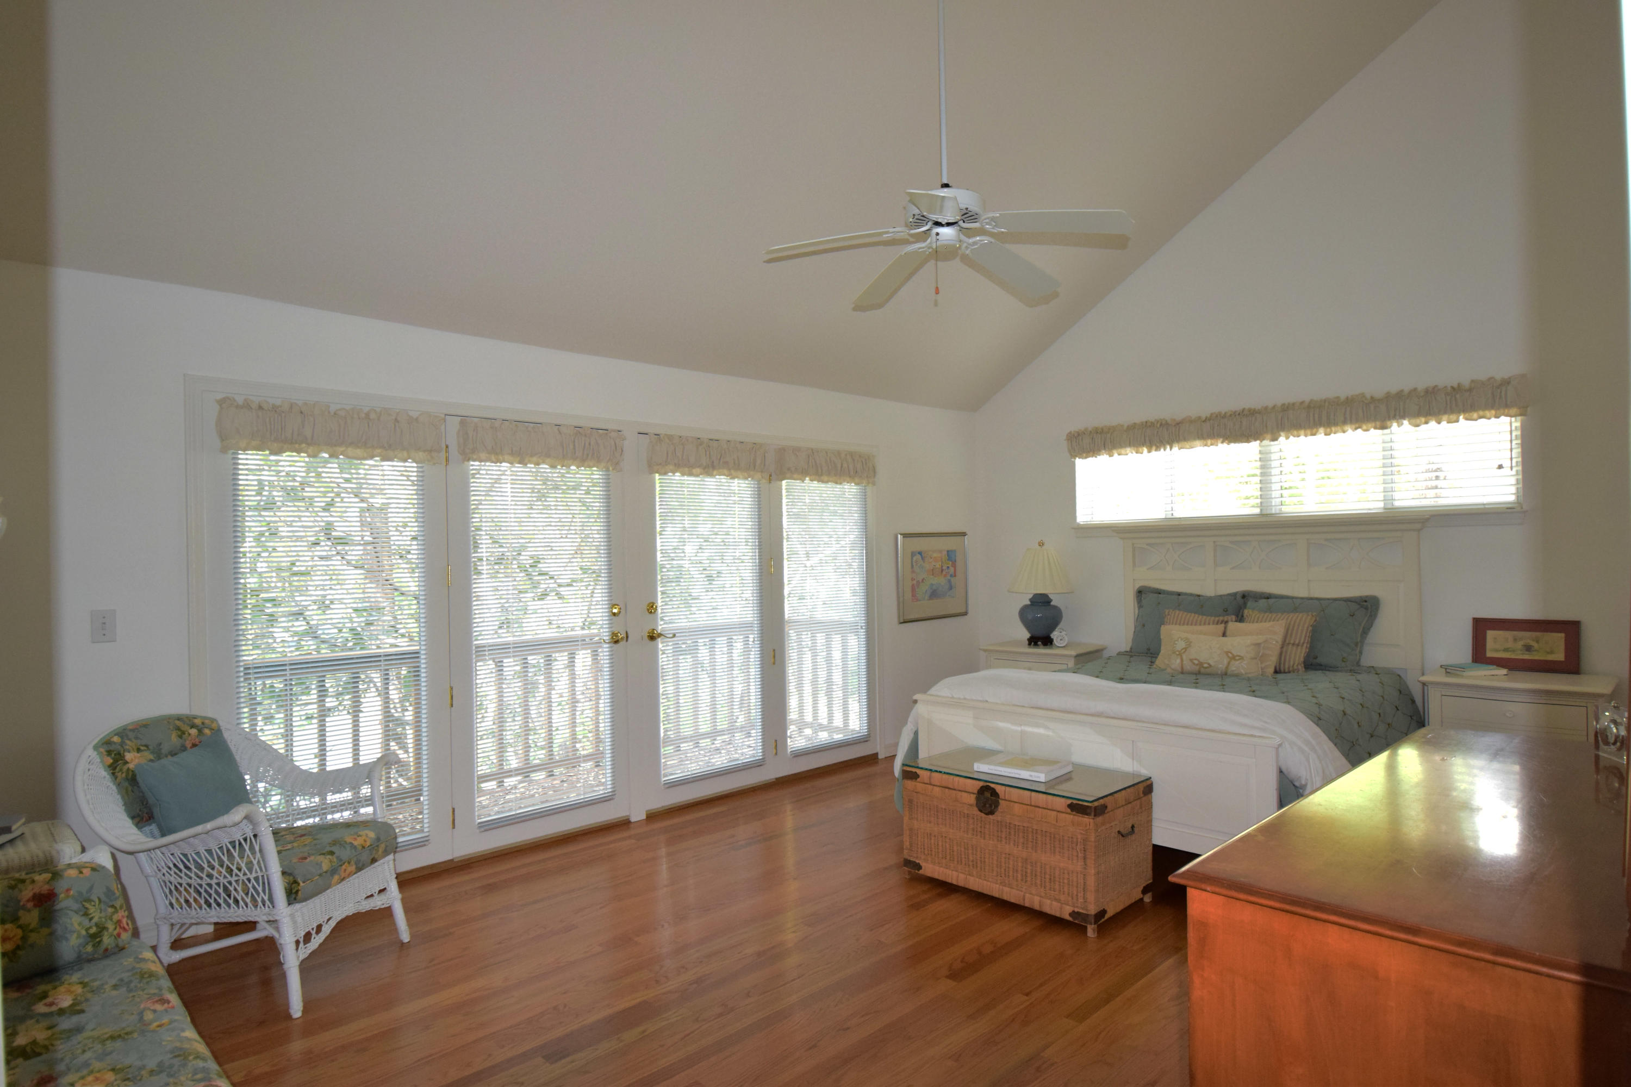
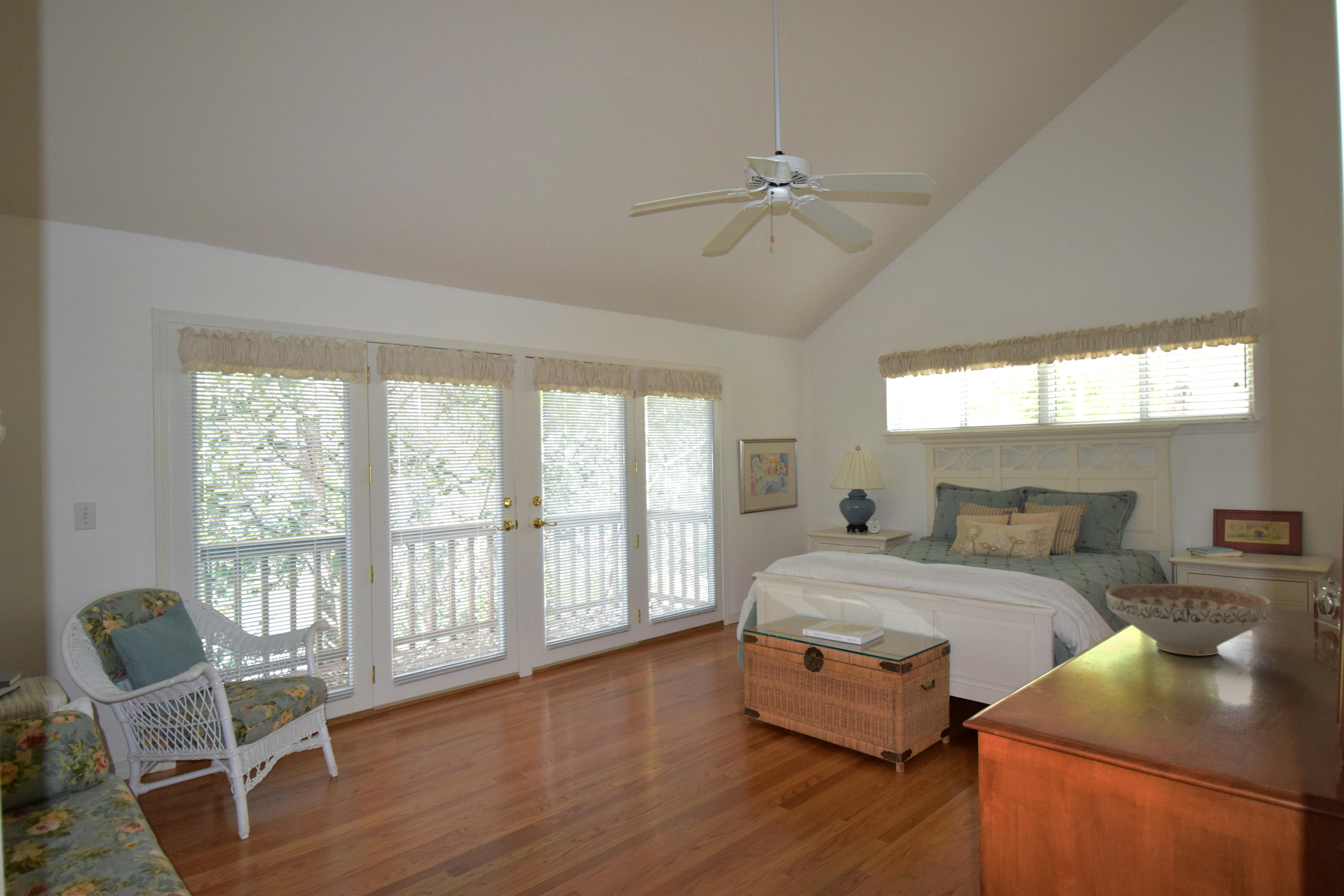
+ decorative bowl (1185, 622)
